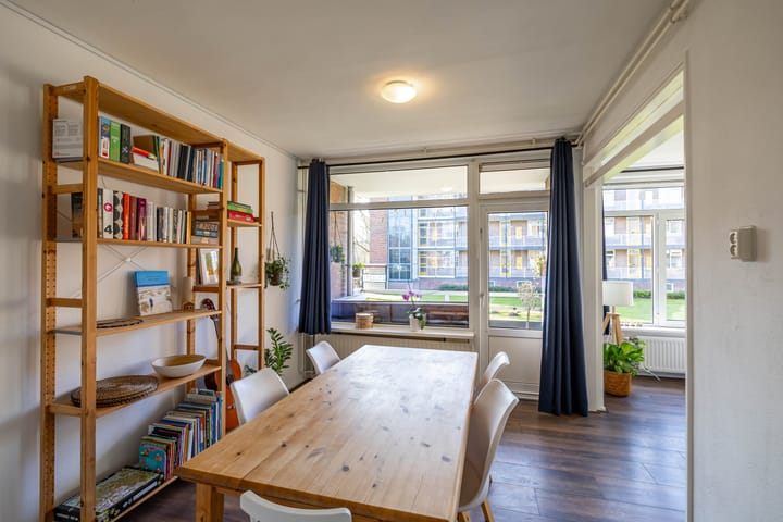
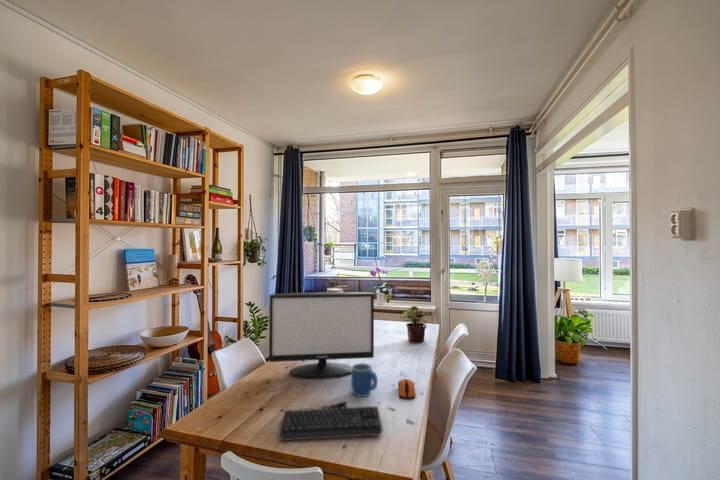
+ keyboard (331, 416)
+ potted plant (413, 323)
+ mug (363, 380)
+ monitor (322, 332)
+ computer mouse (406, 387)
